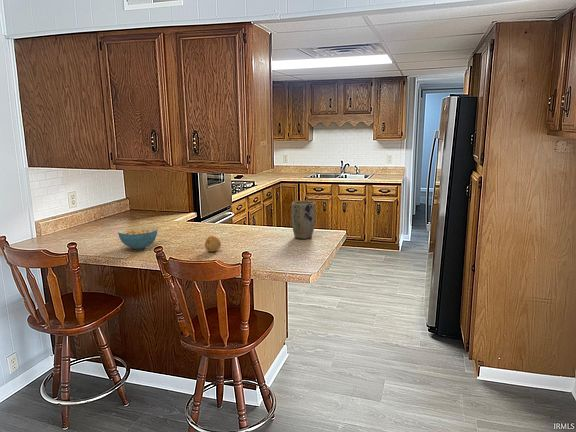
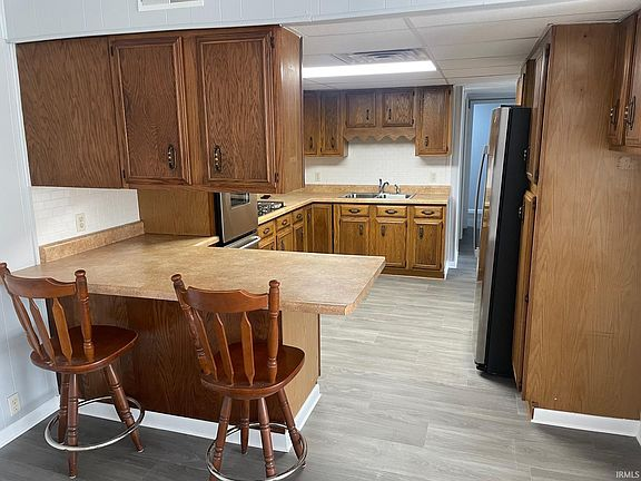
- cereal bowl (138, 239)
- plant pot (303, 219)
- fruit (213, 243)
